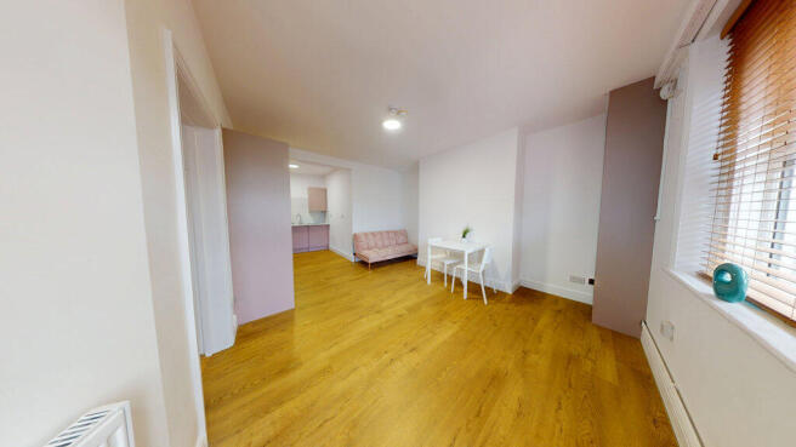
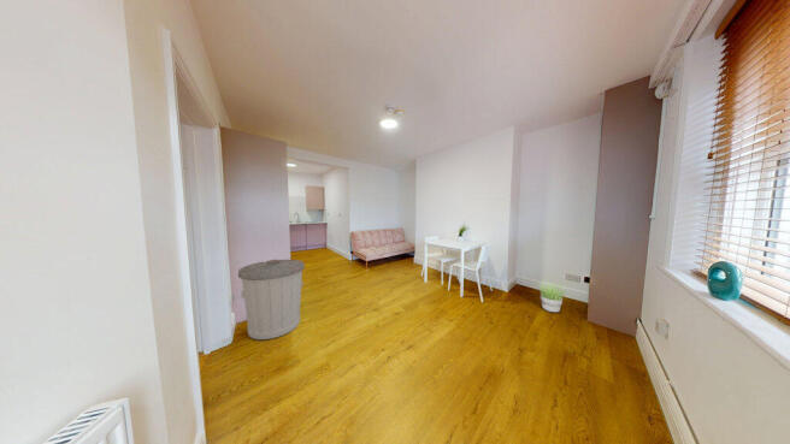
+ trash can (273, 292)
+ potted plant (550, 297)
